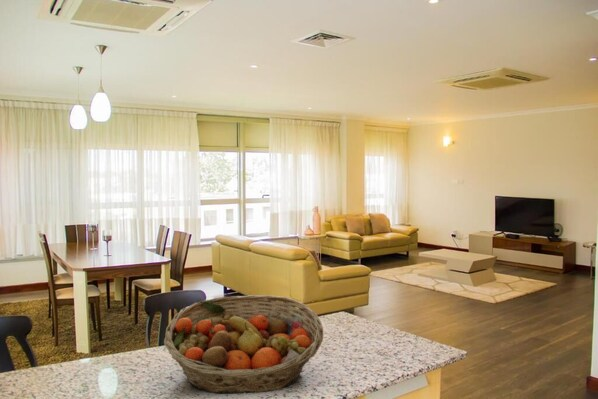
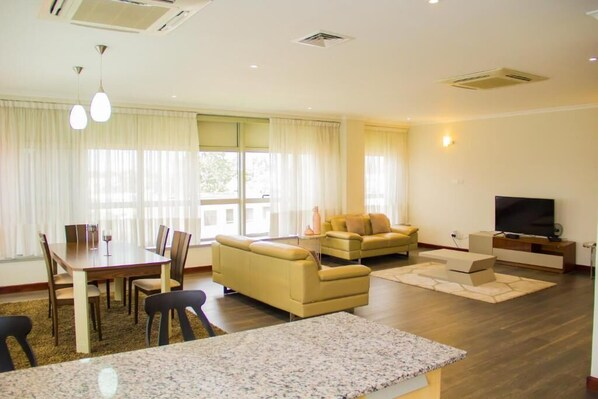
- fruit basket (245, 340)
